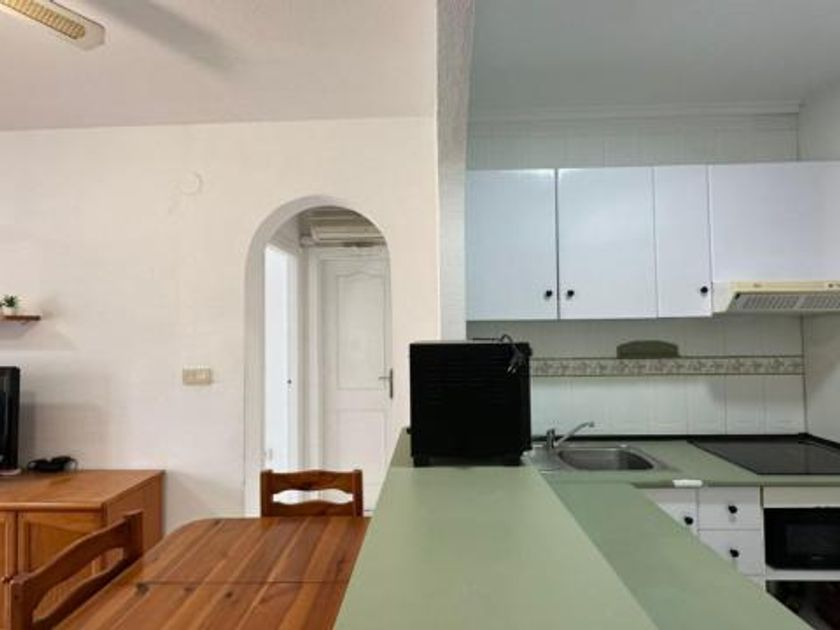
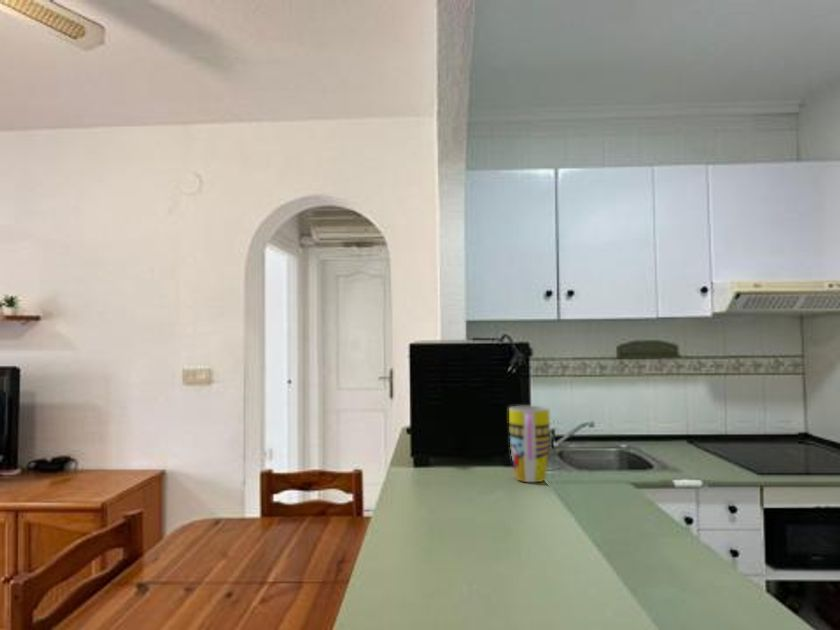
+ mug (529, 445)
